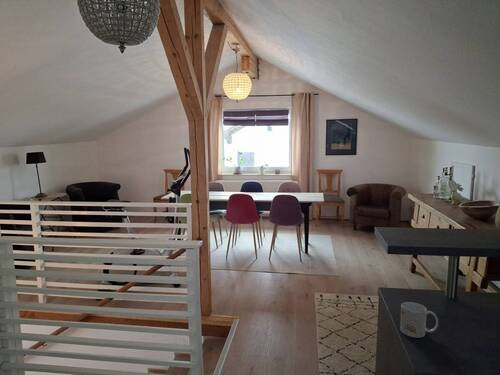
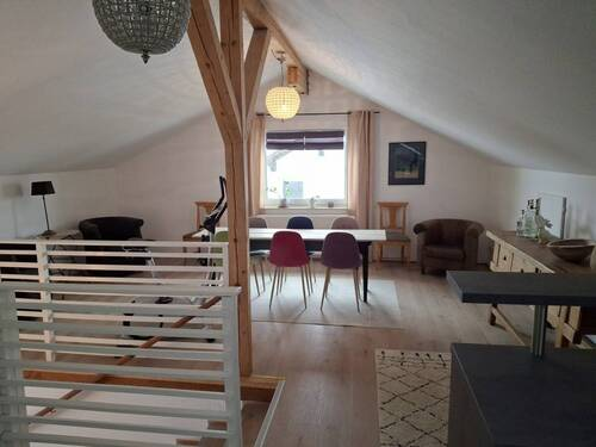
- mug (419, 320)
